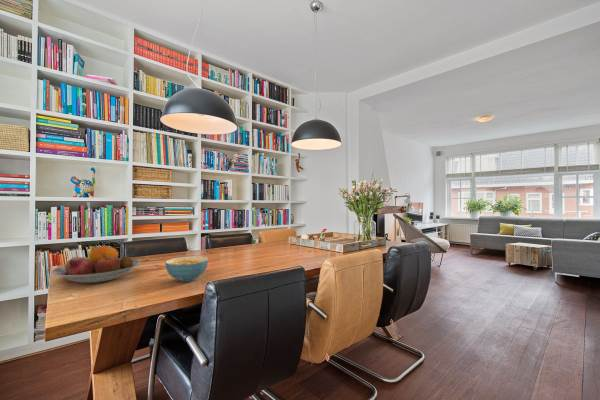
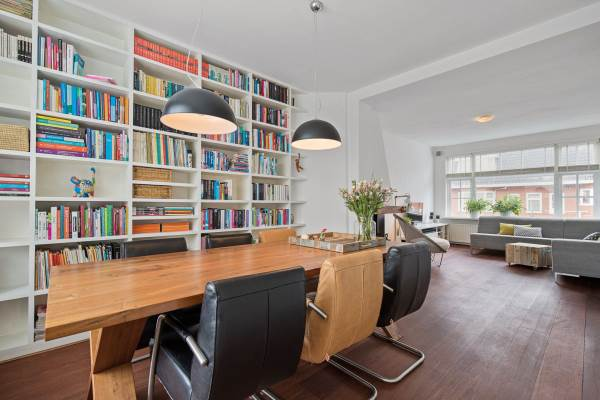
- fruit bowl (99, 262)
- cereal bowl (187, 270)
